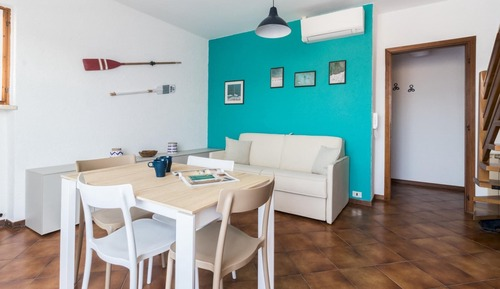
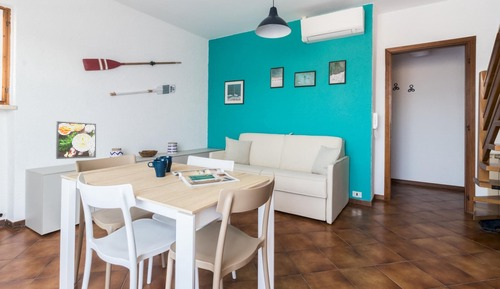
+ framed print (77, 140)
